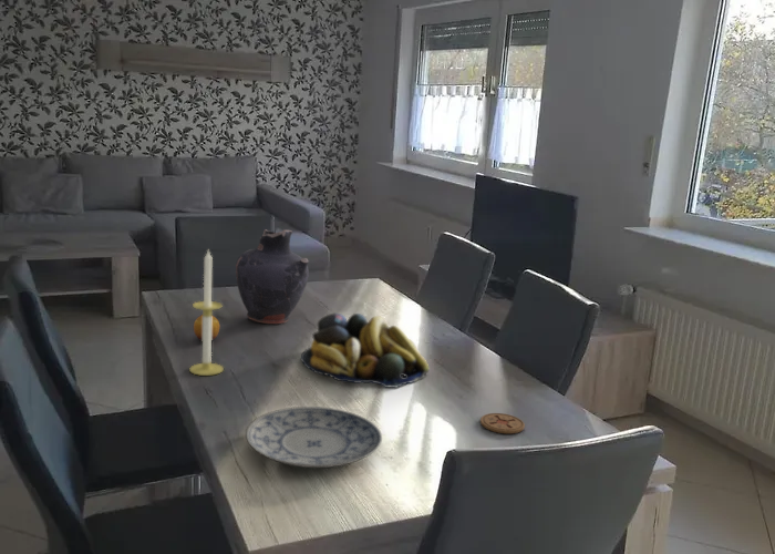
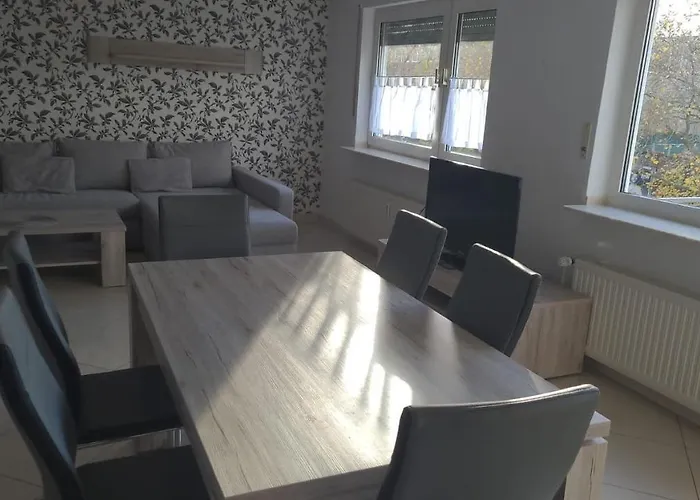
- candle (207, 310)
- fruit bowl (365, 341)
- vase (273, 274)
- fruit (202, 327)
- coaster (502, 422)
- plate (313, 440)
